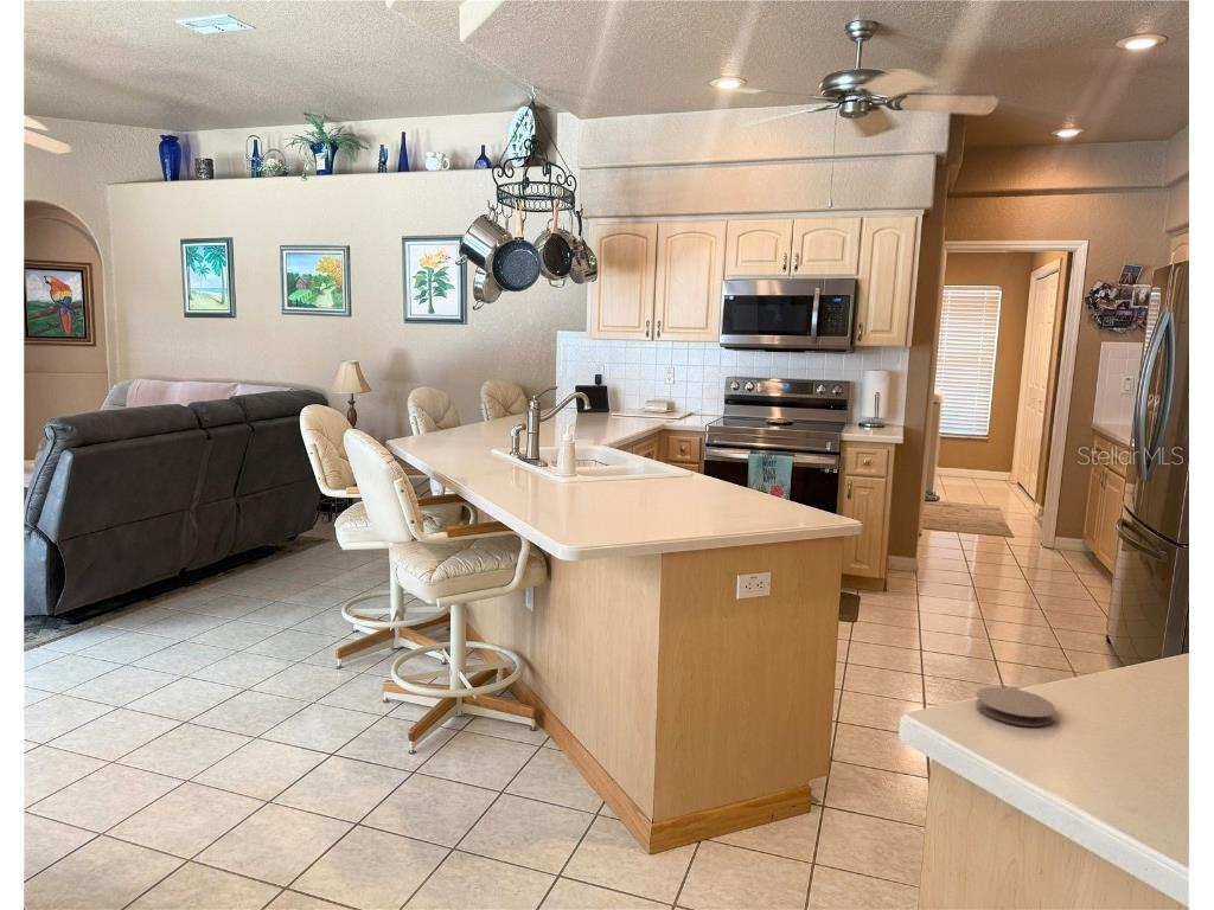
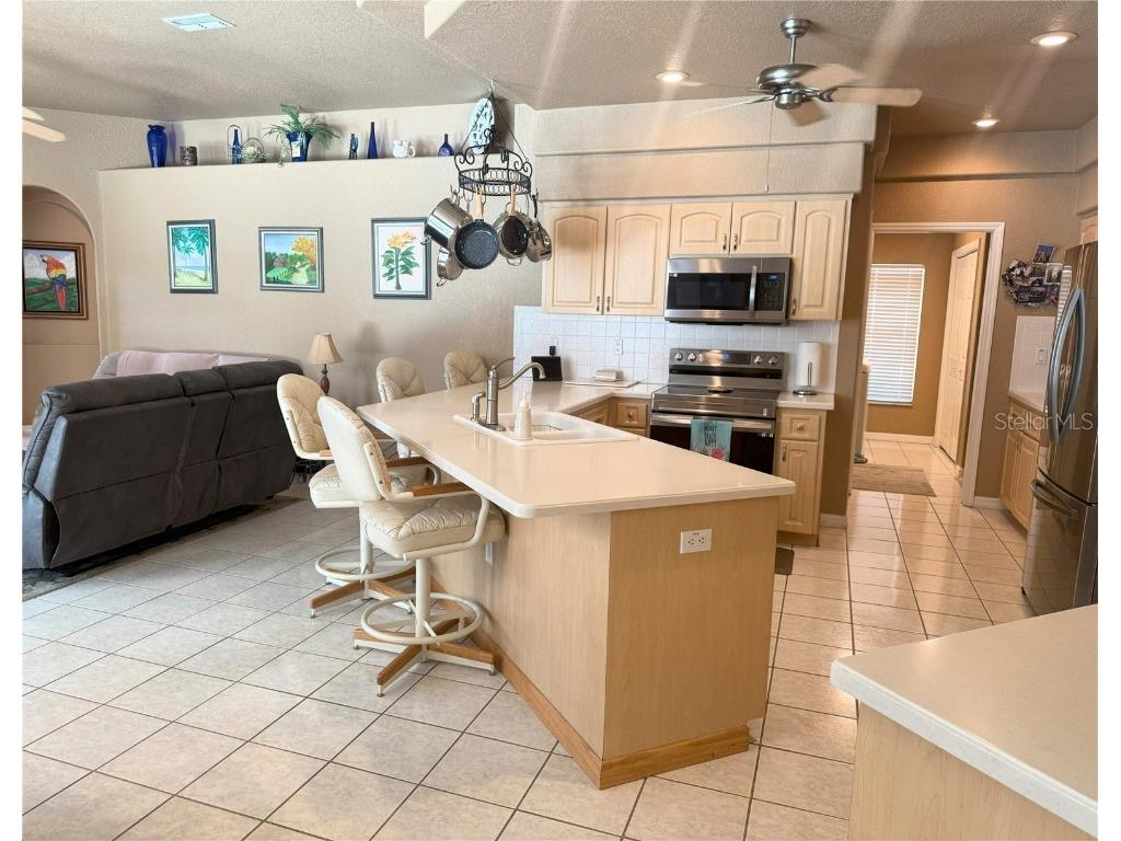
- coaster (1014, 705)
